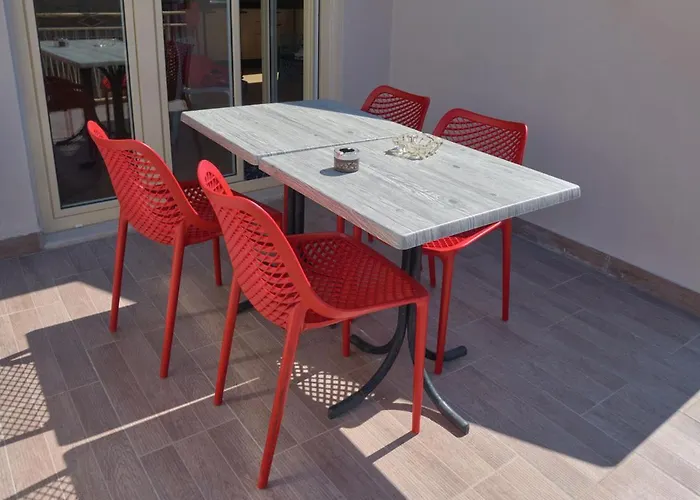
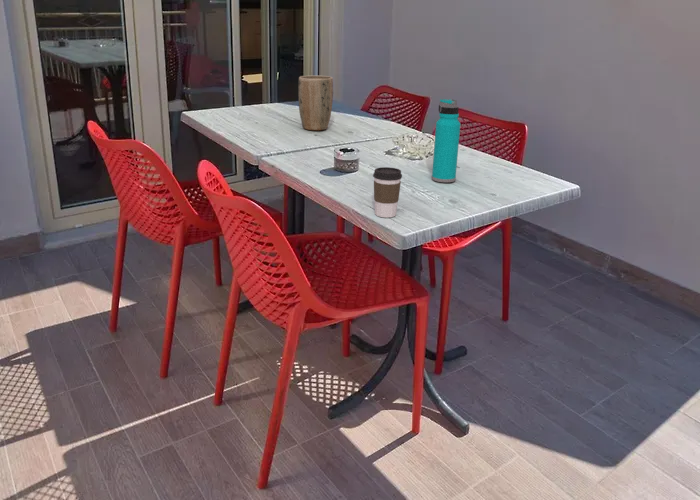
+ water bottle (446, 140)
+ coffee cup (386, 192)
+ plant pot (315, 103)
